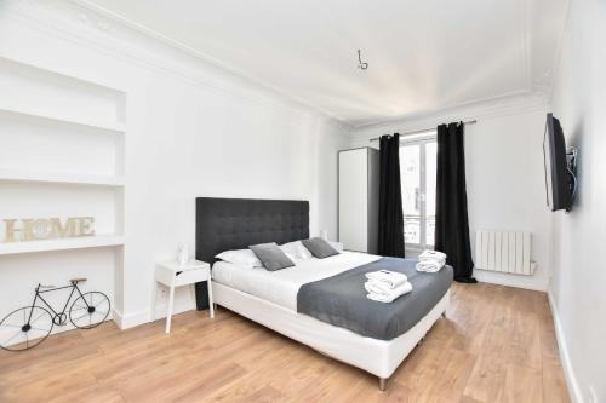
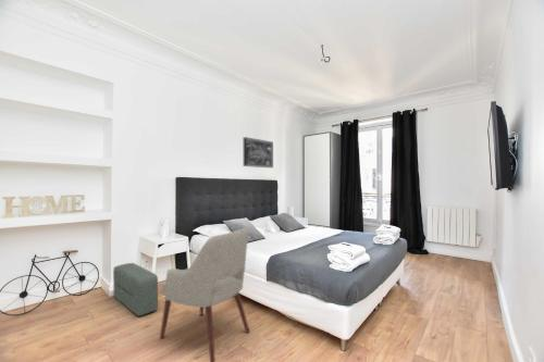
+ wall art (259, 153)
+ pouf (134, 286)
+ chair (208, 282)
